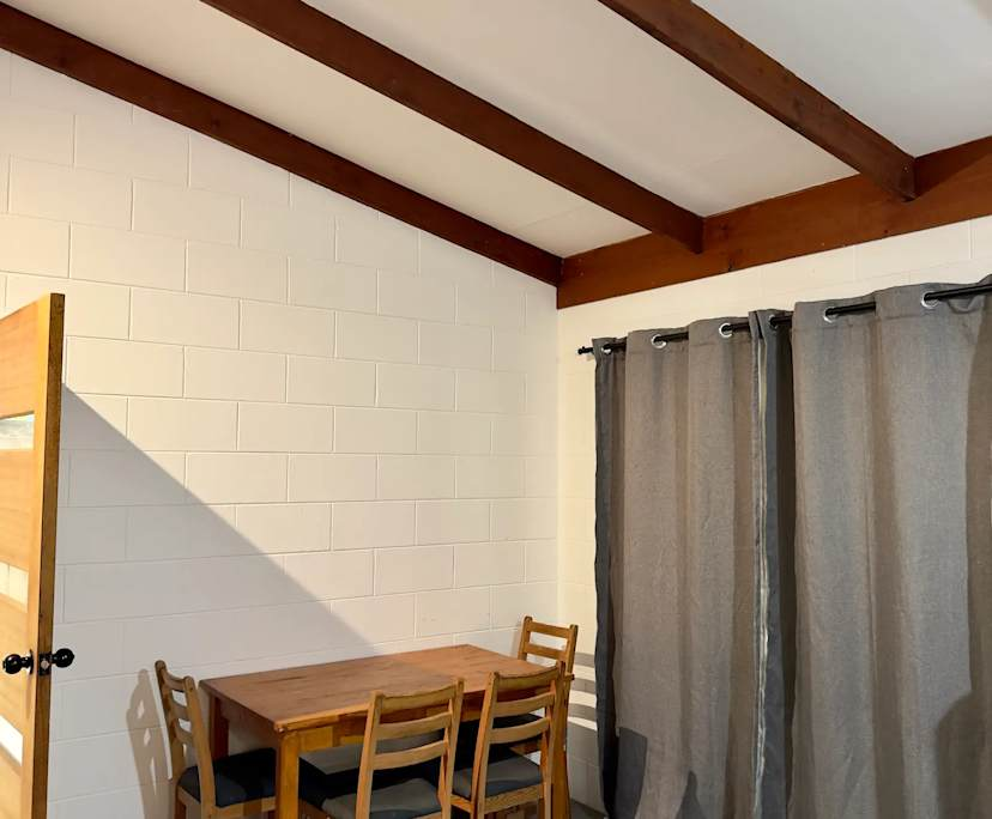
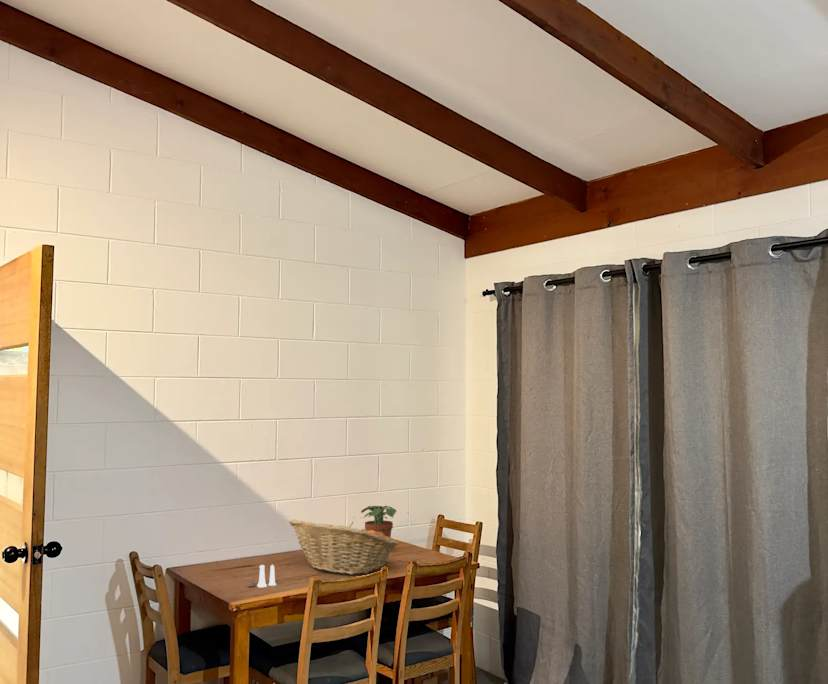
+ fruit basket (342, 542)
+ salt and pepper shaker set (263, 574)
+ potted plant (380, 528)
